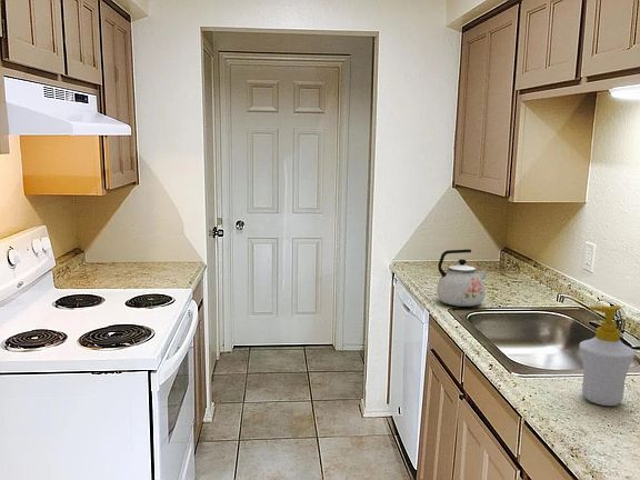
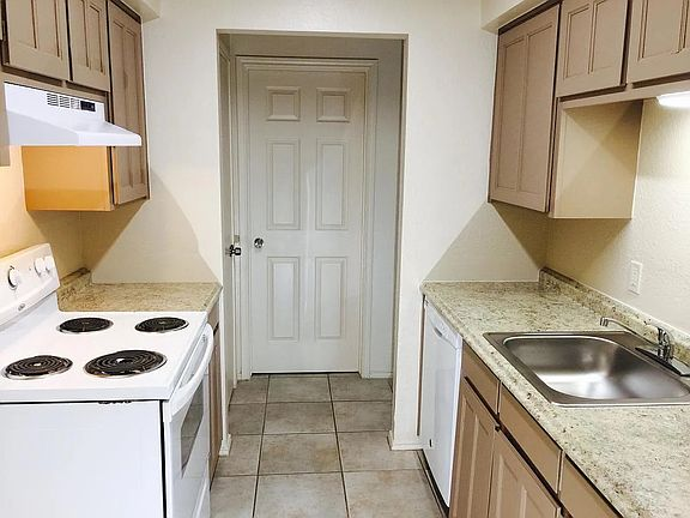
- soap bottle (606, 353)
- kettle (461, 276)
